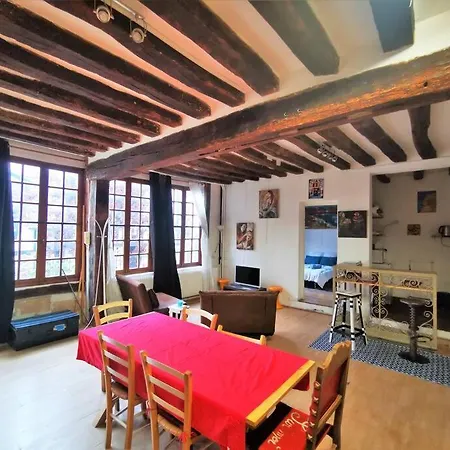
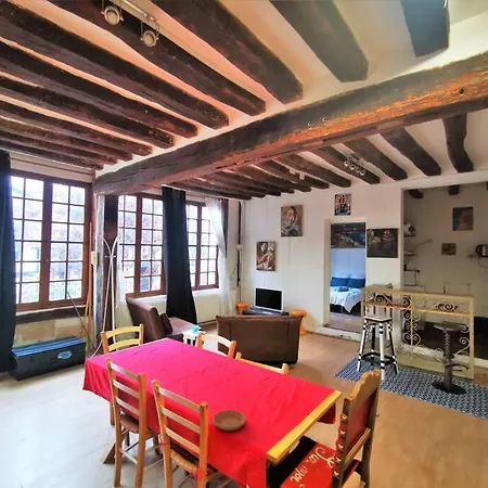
+ saucer (229, 421)
